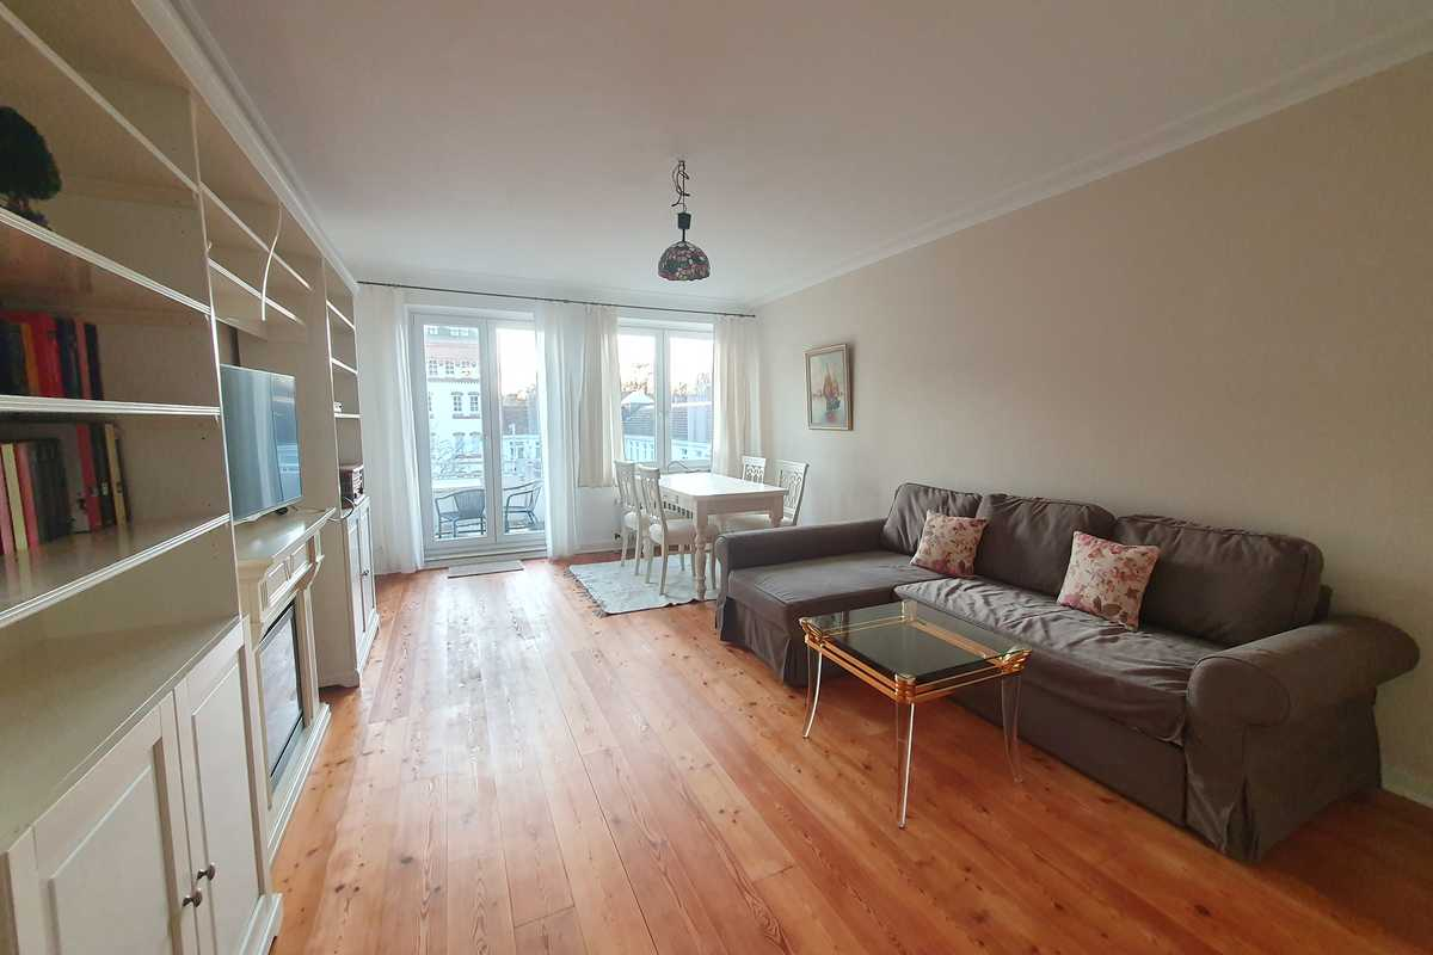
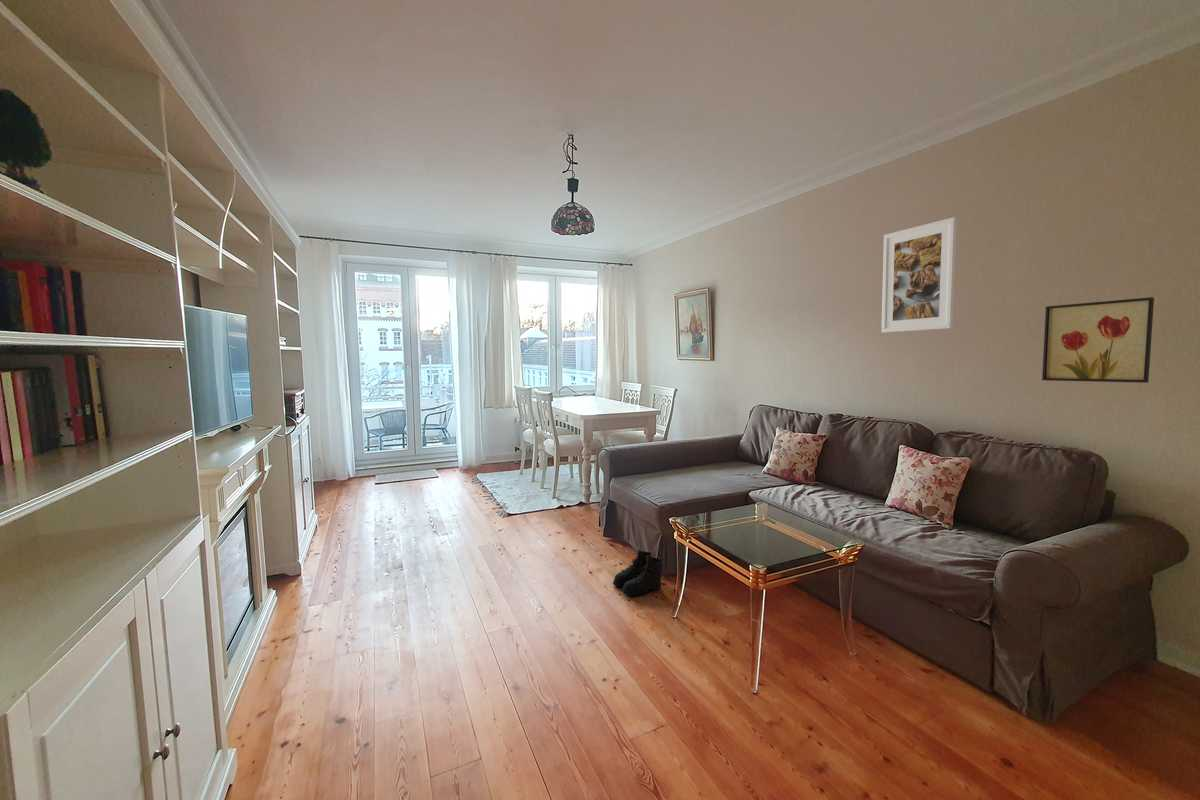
+ boots (637, 570)
+ wall art (1094, 342)
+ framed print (916, 279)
